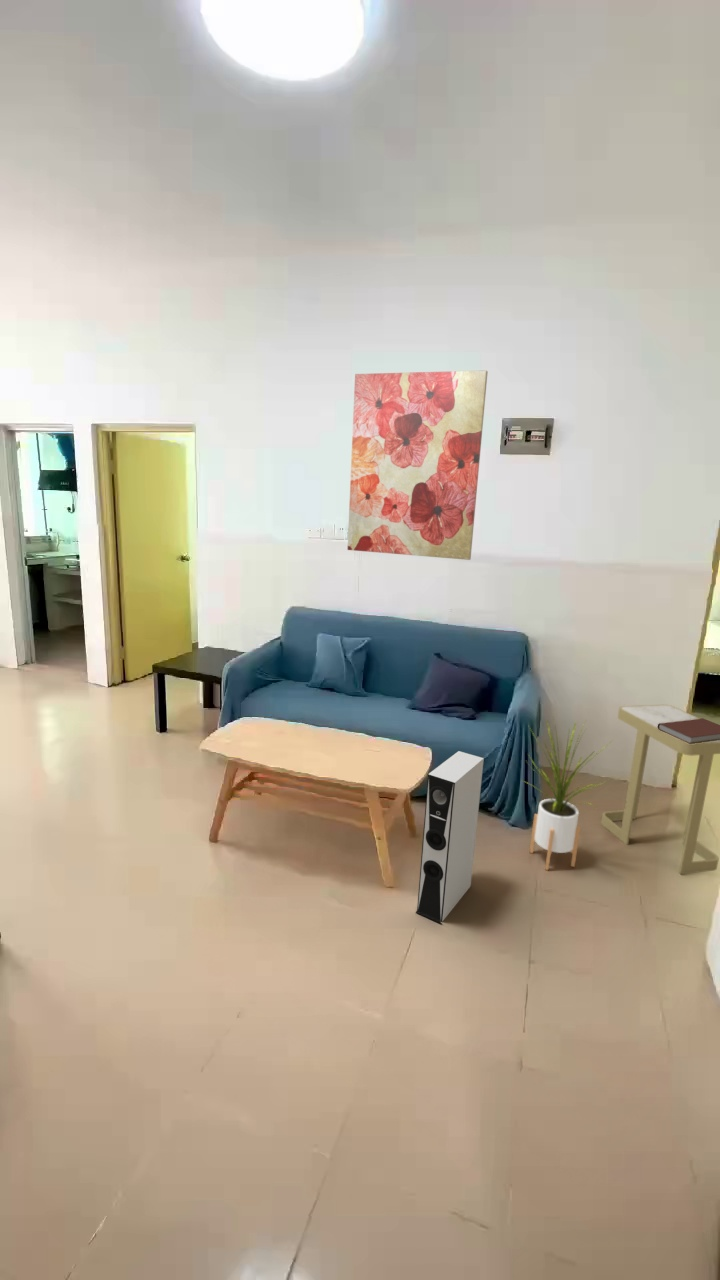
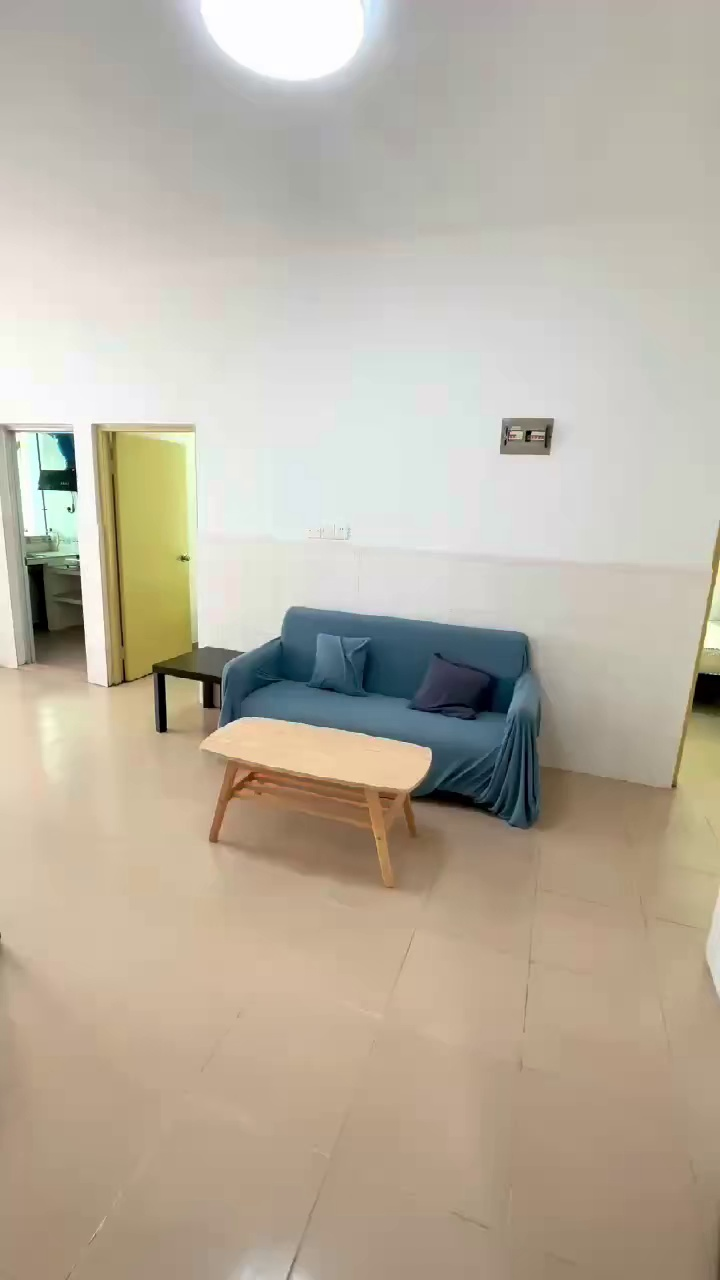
- side table (642, 778)
- house plant (562, 791)
- wall art (412, 466)
- book (696, 729)
- speaker (450, 834)
